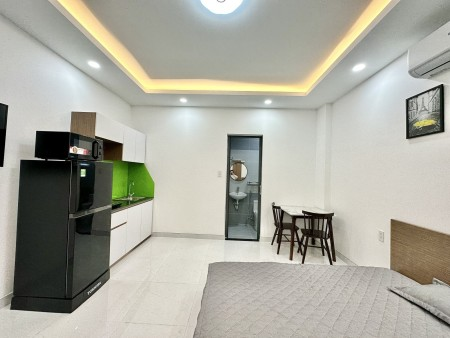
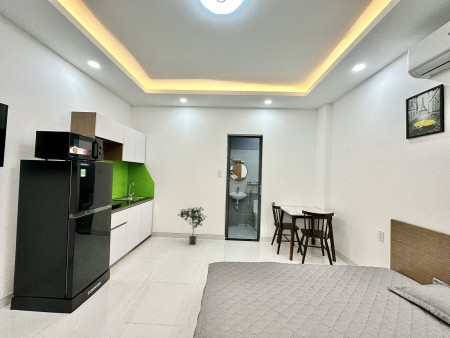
+ potted plant (192, 225)
